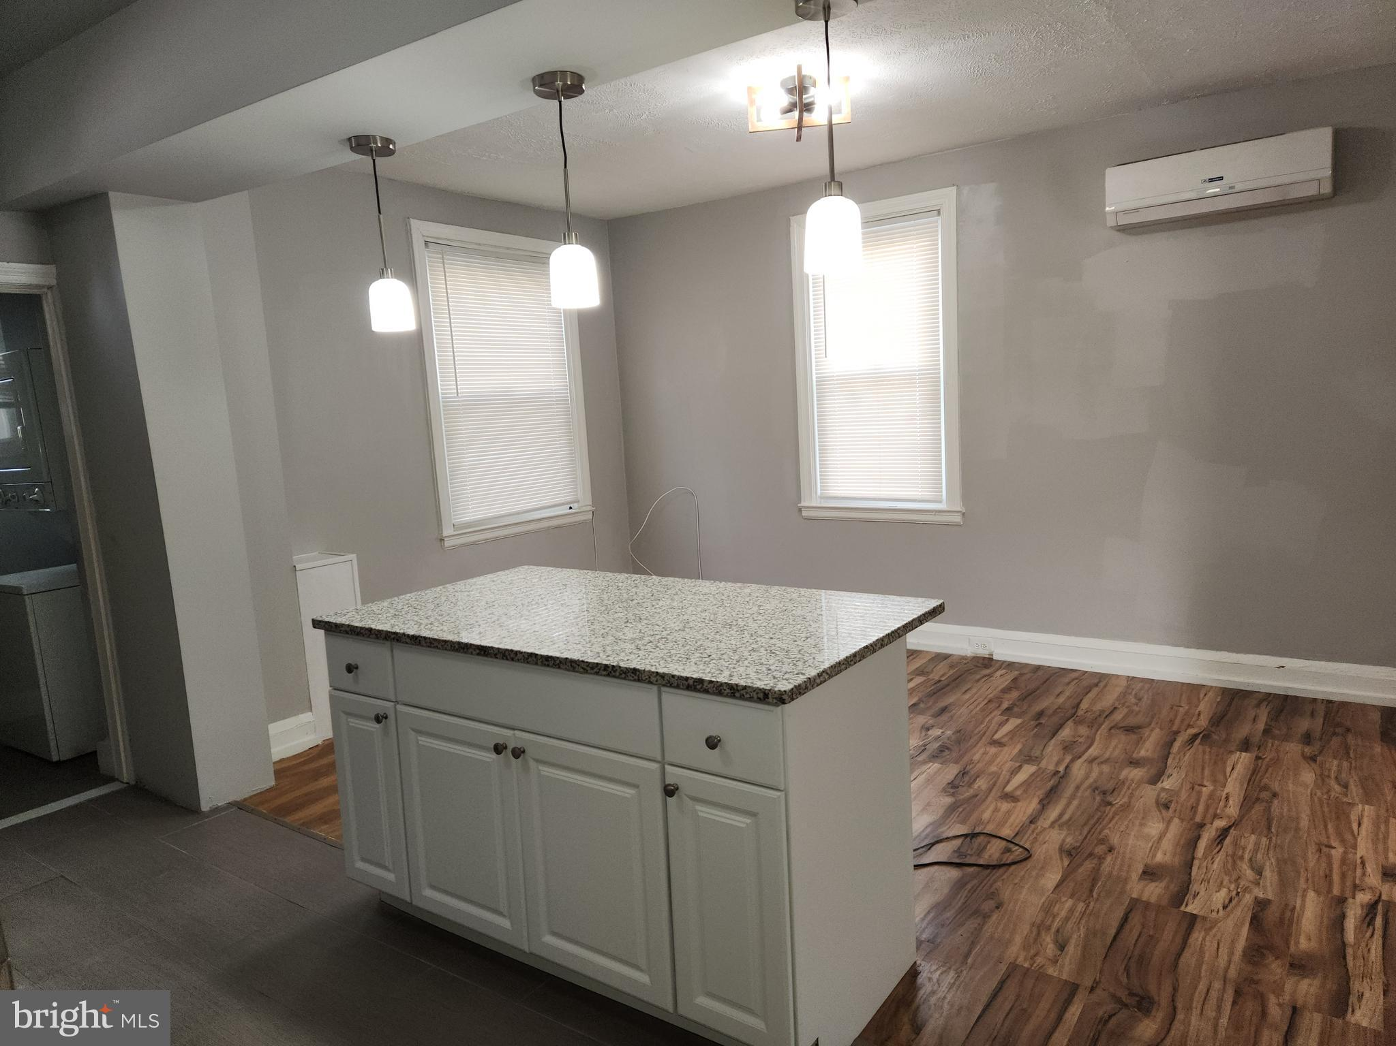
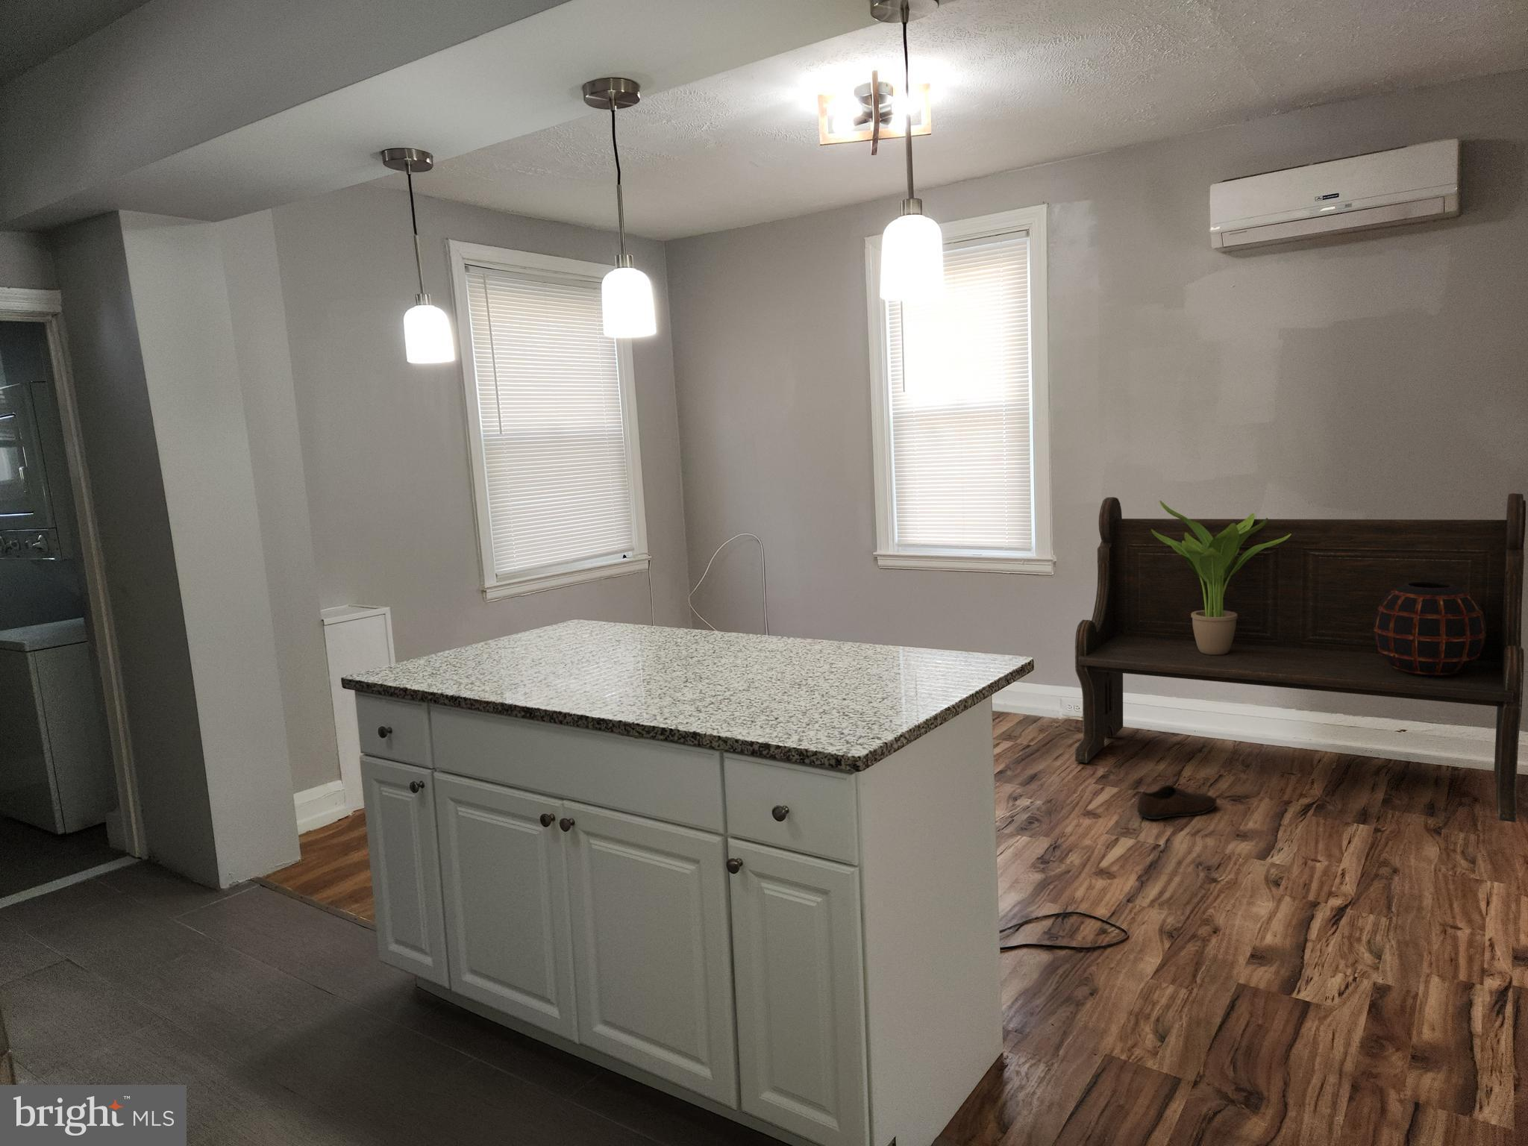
+ potted plant (1219, 577)
+ shoe (1175, 798)
+ decorative vase (1428, 628)
+ bench (1284, 636)
